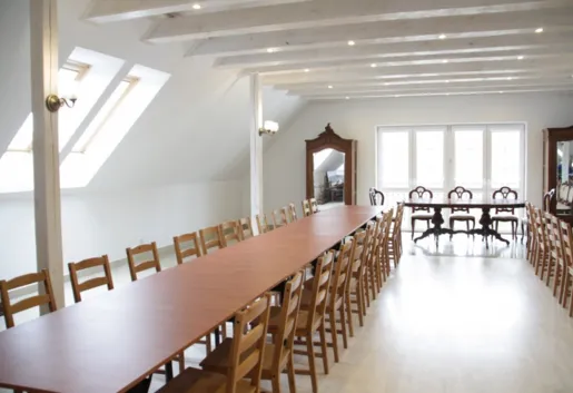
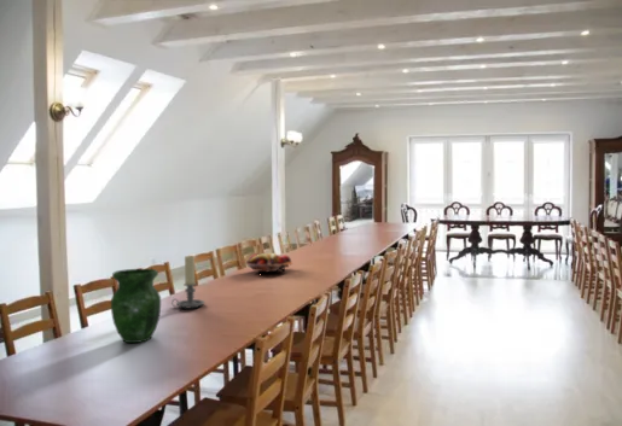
+ vase (135, 305)
+ fruit basket (269, 262)
+ candle holder (187, 280)
